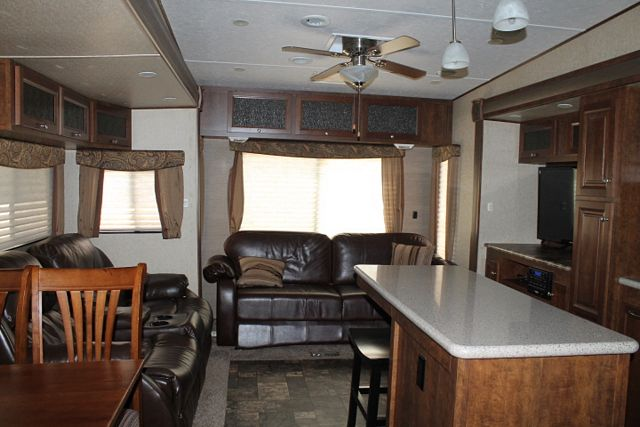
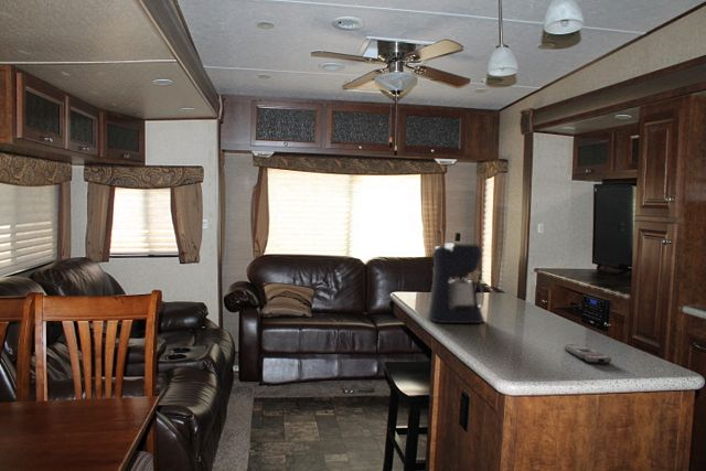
+ remote control (585, 353)
+ coffee maker (454, 281)
